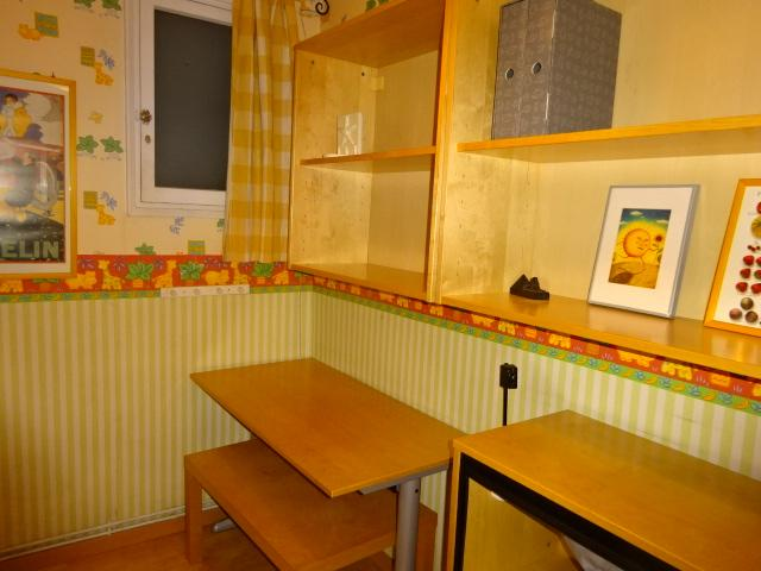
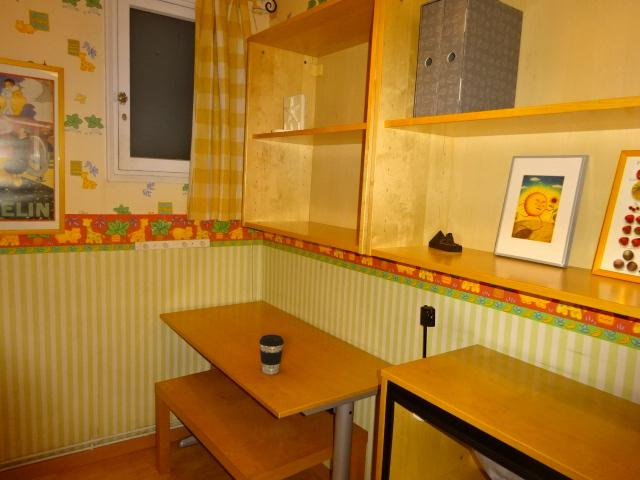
+ coffee cup (271, 354)
